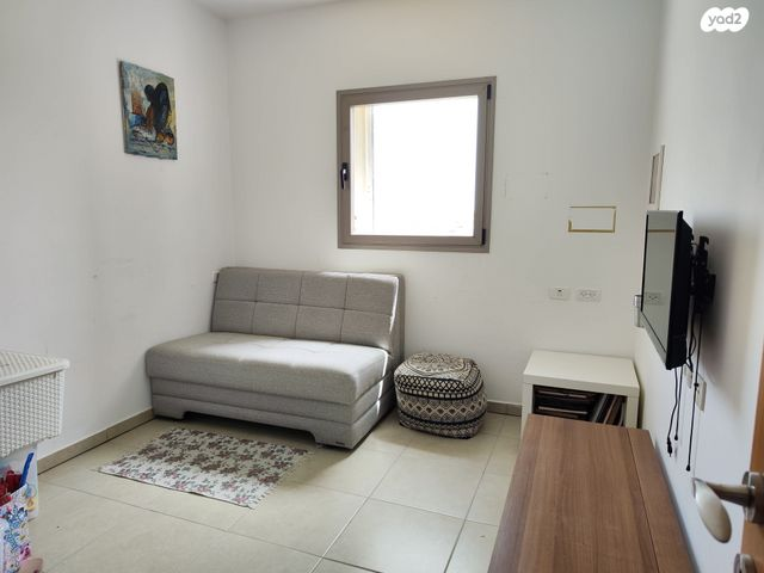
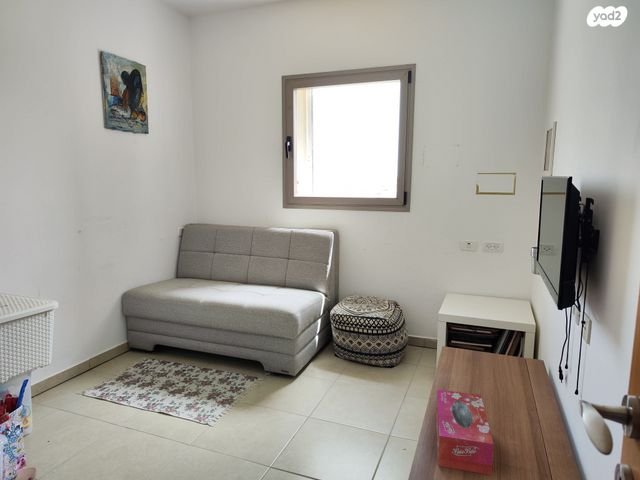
+ tissue box (461, 427)
